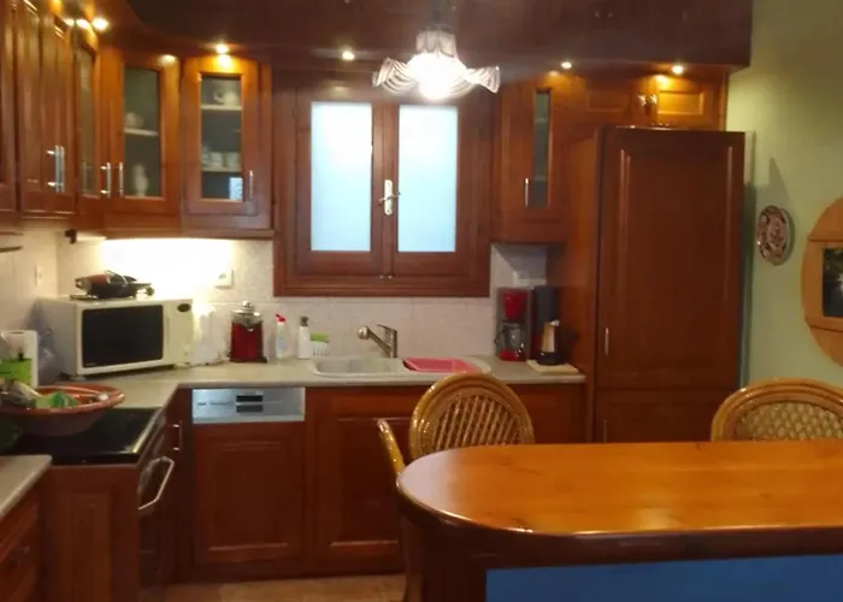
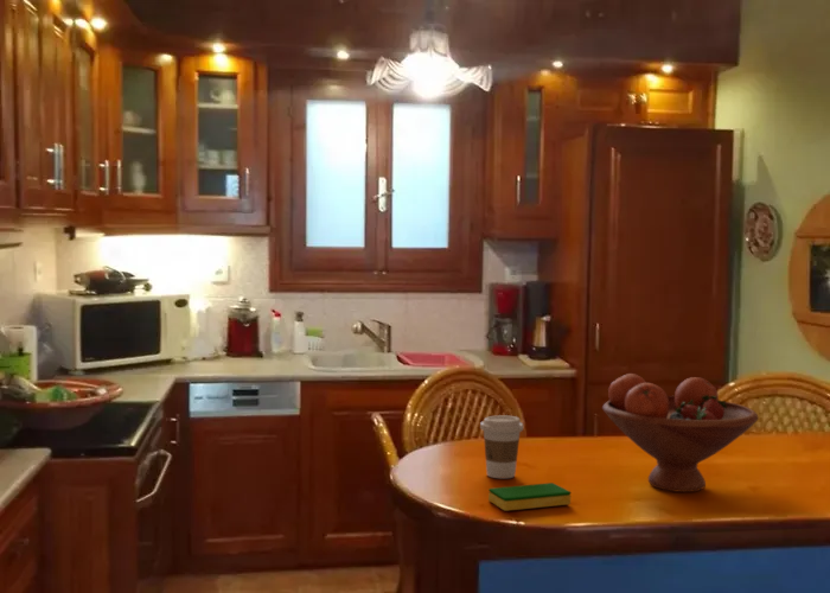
+ fruit bowl (677, 432)
+ dish sponge (529, 496)
+ coffee cup (500, 446)
